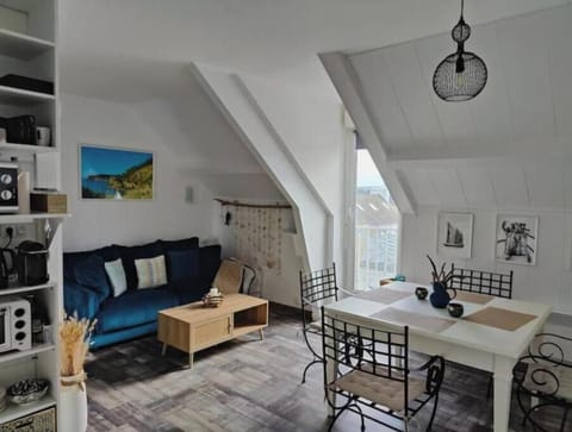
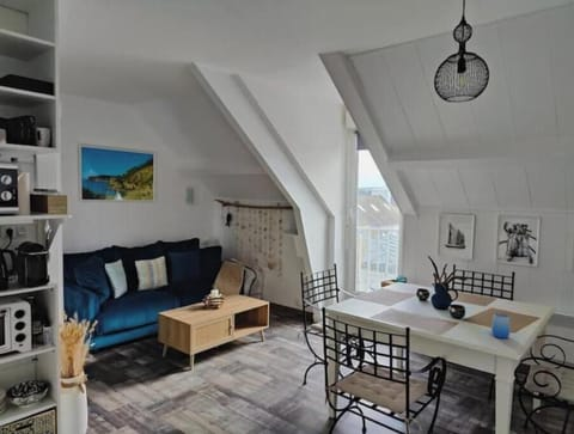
+ cup (500, 325)
